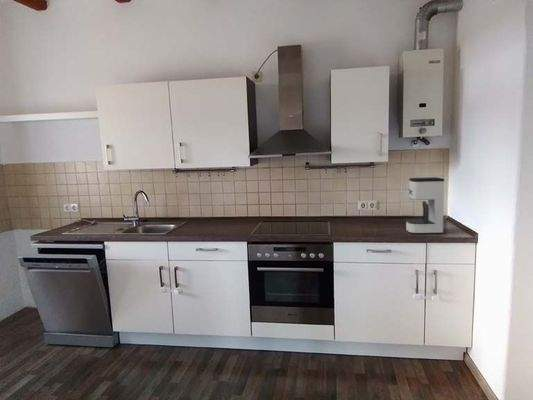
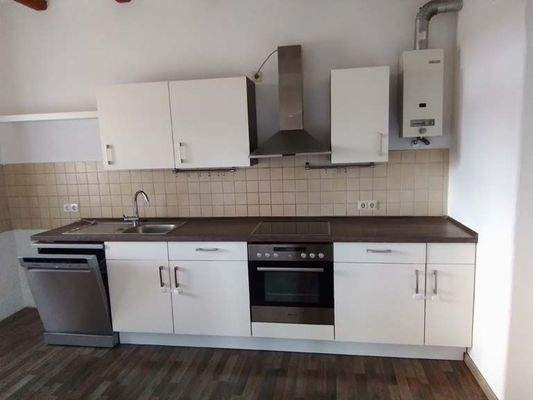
- coffee maker (423, 205)
